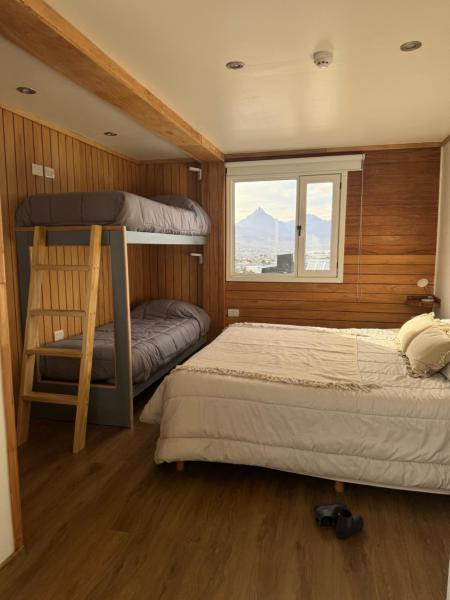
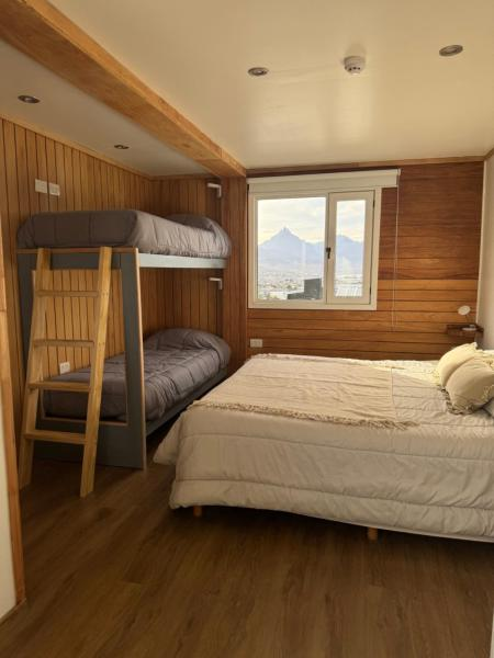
- boots (335, 511)
